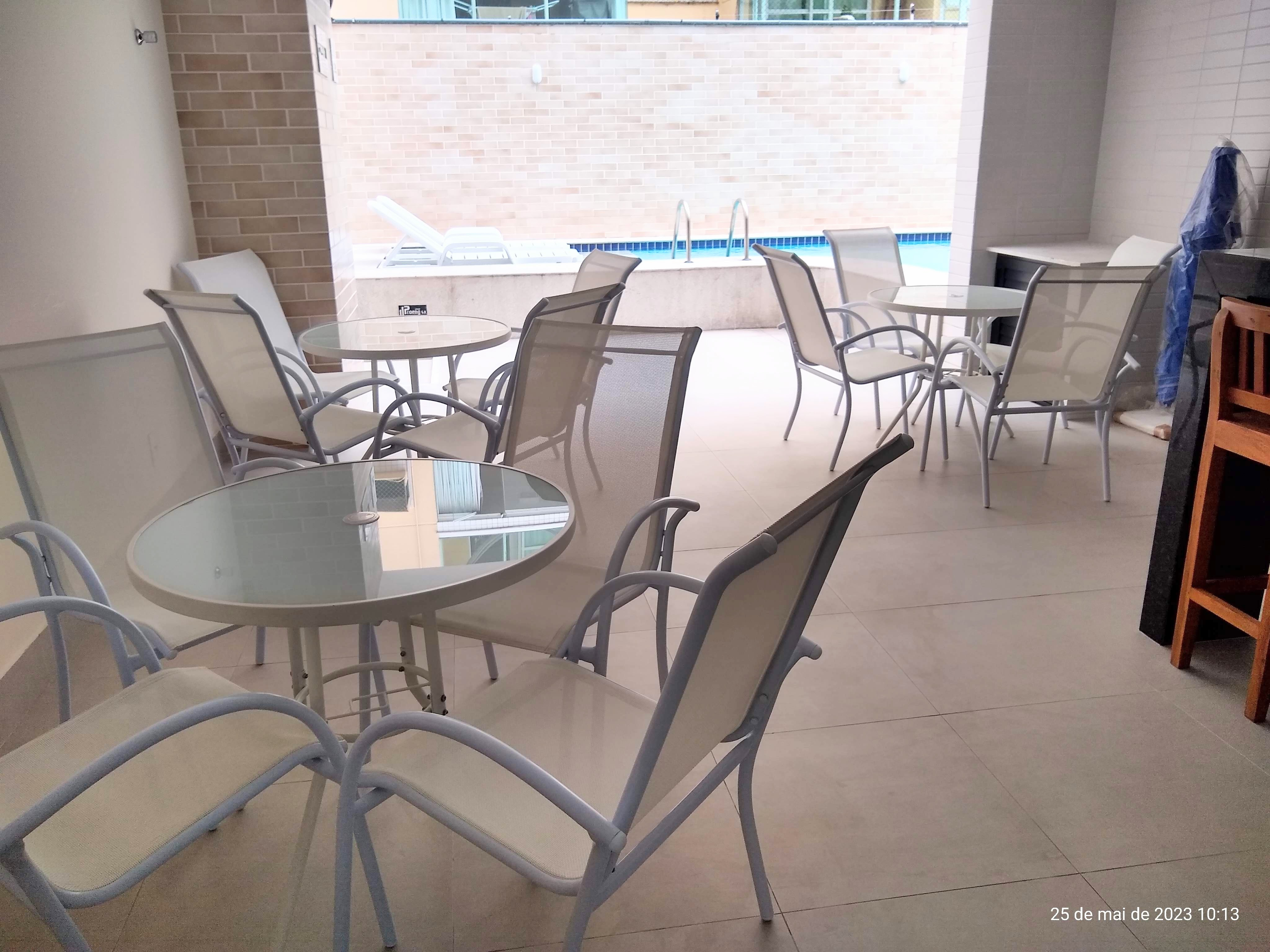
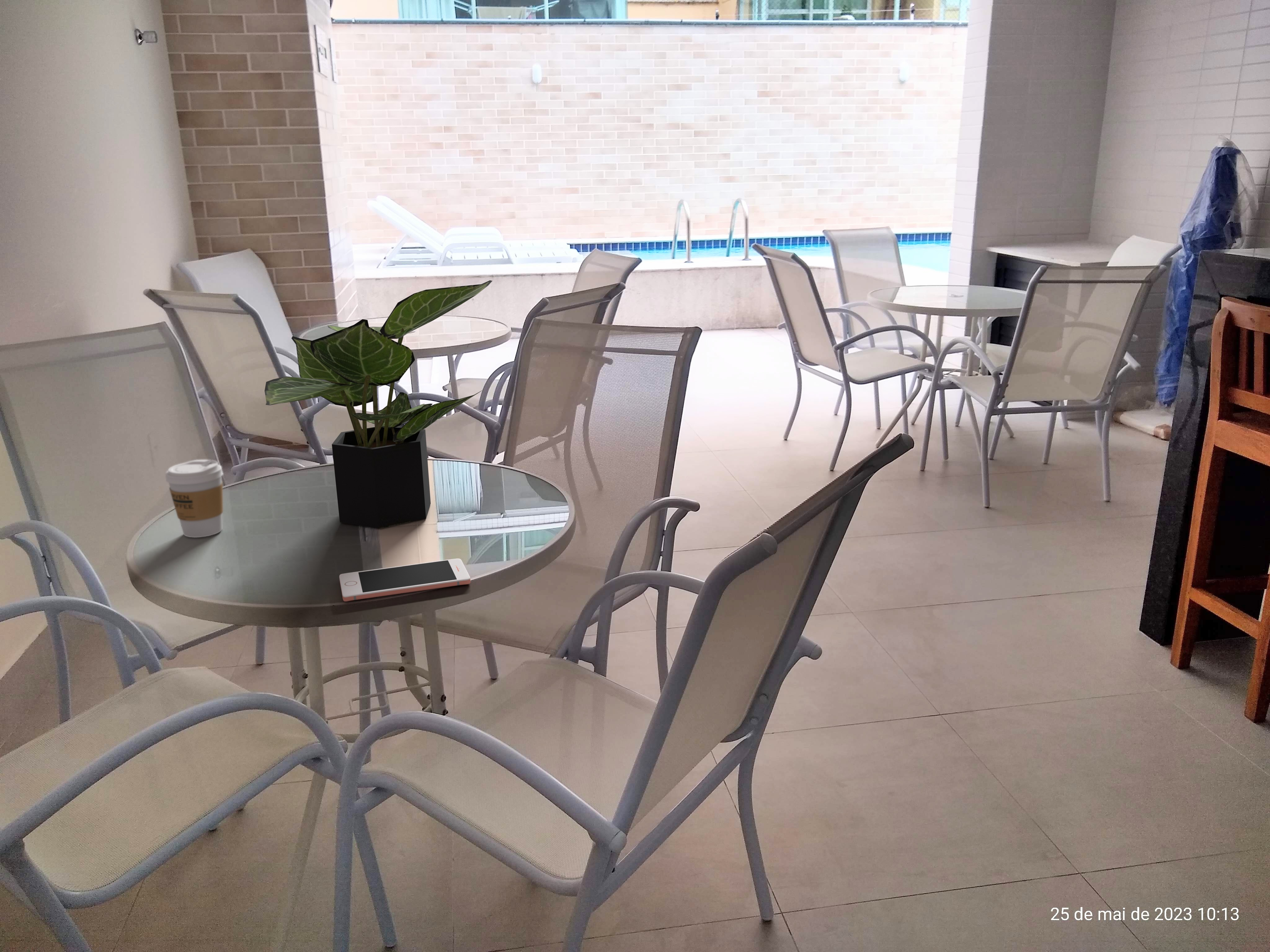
+ cell phone (405, 579)
+ coffee cup (198, 498)
+ potted plant (390, 405)
